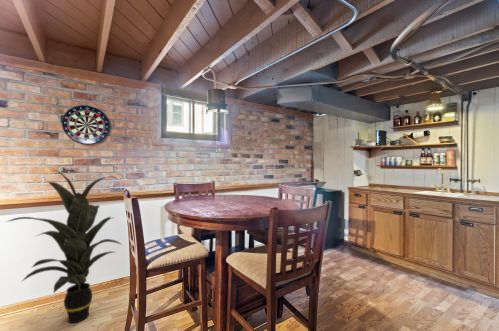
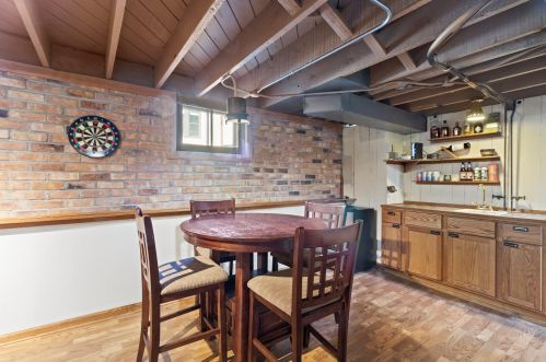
- indoor plant (72, 243)
